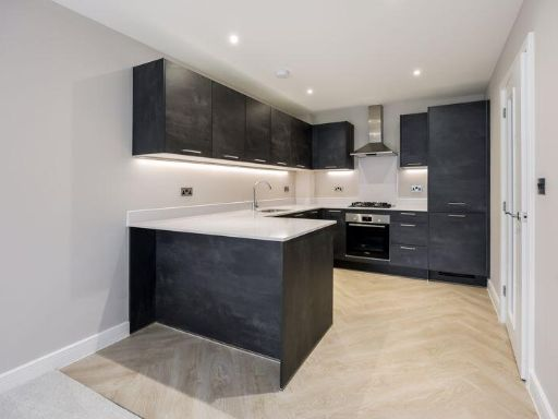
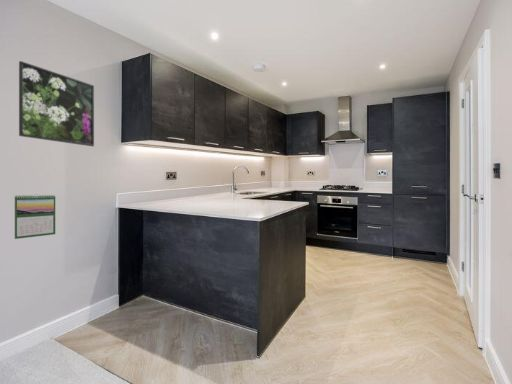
+ calendar (36, 215)
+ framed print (60, 108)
